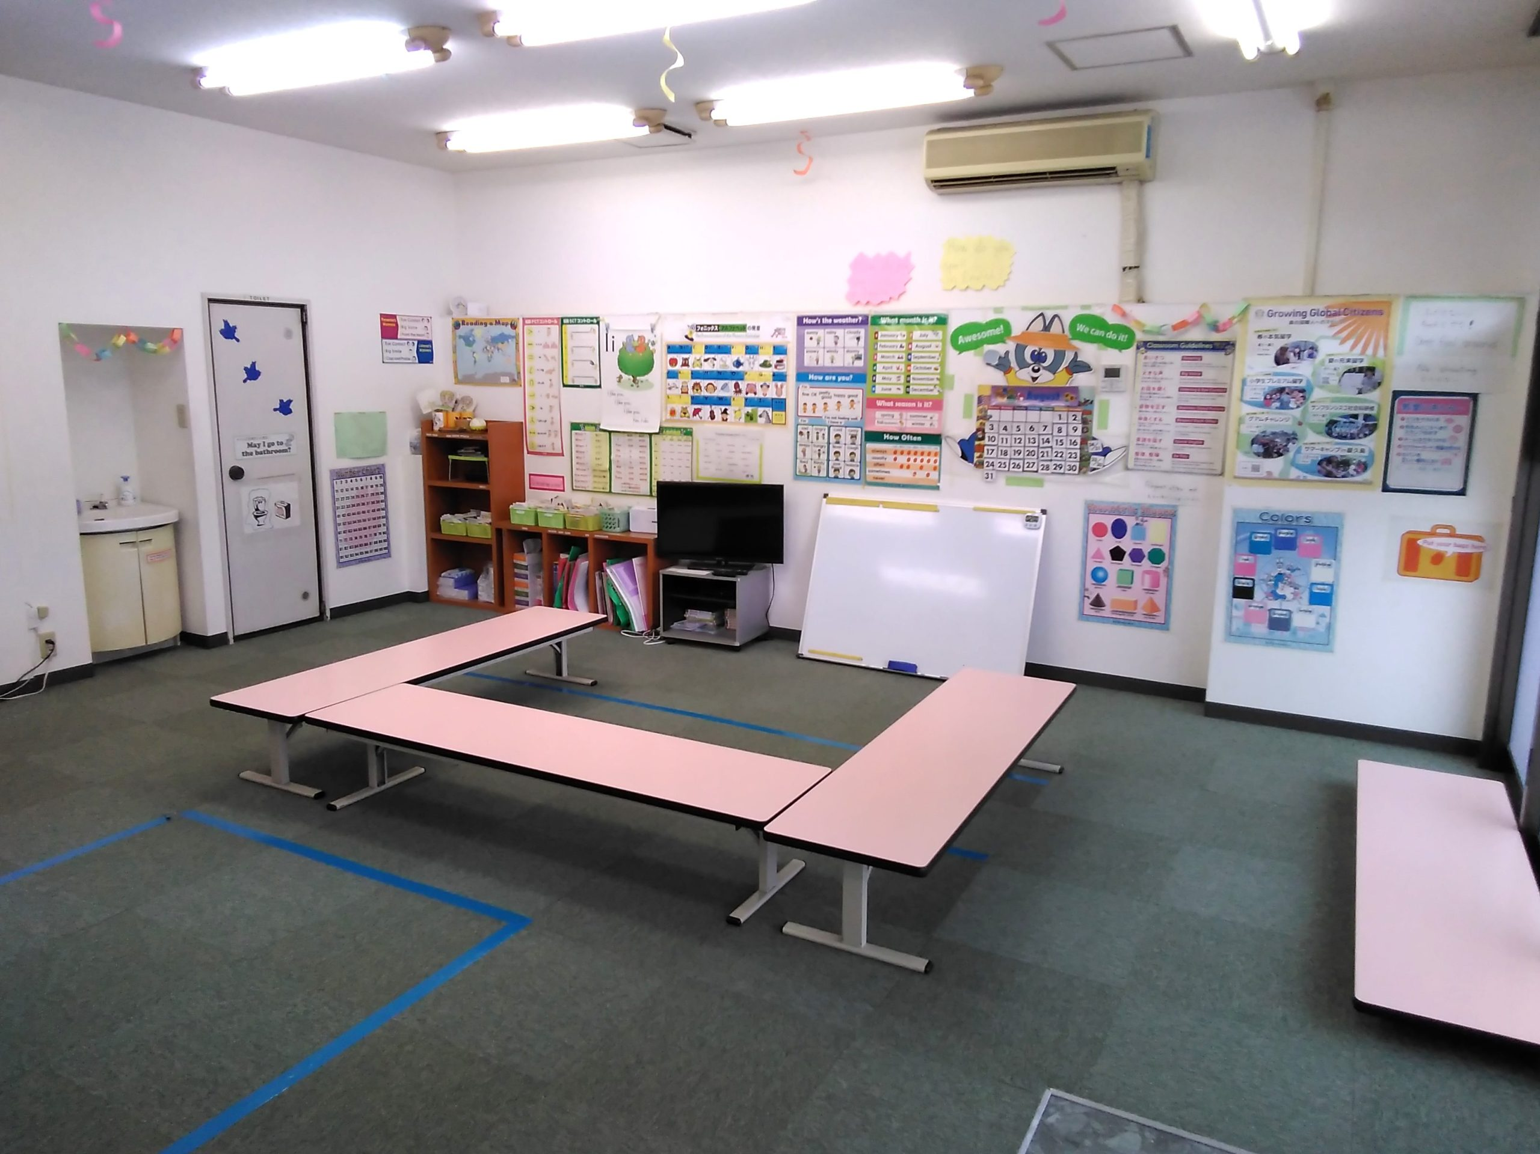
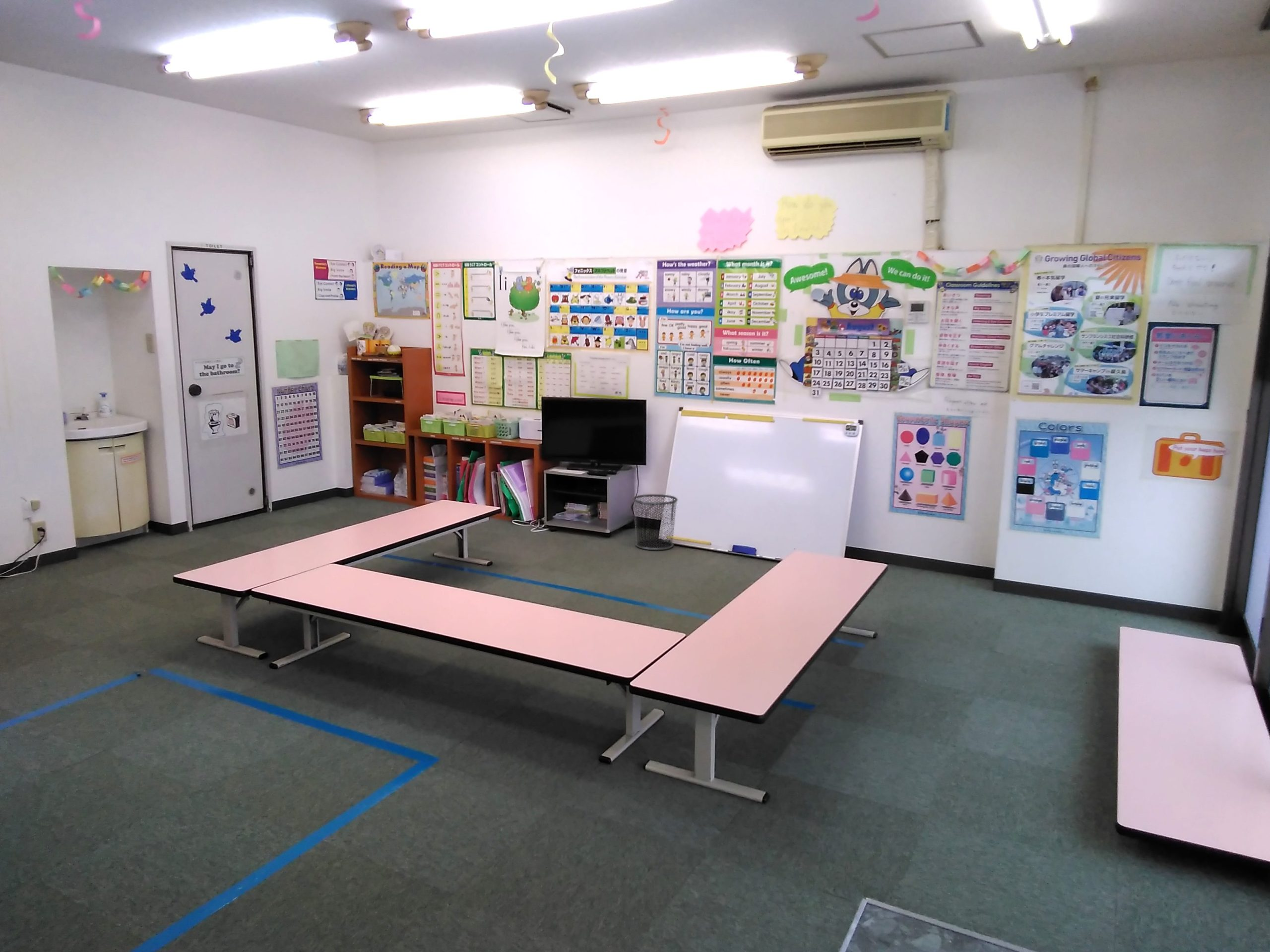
+ waste bin (654, 522)
